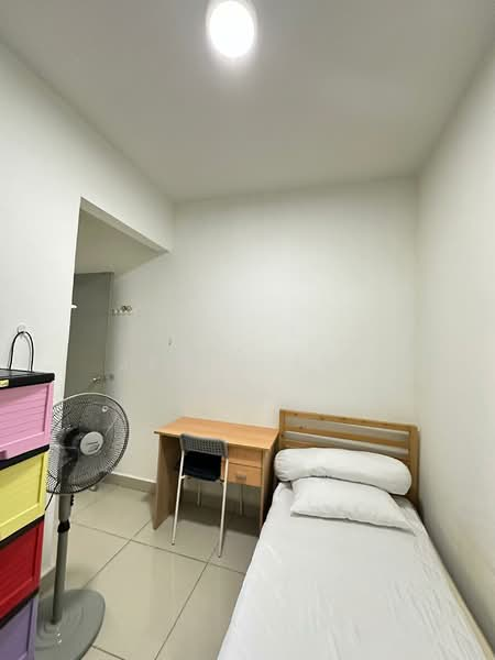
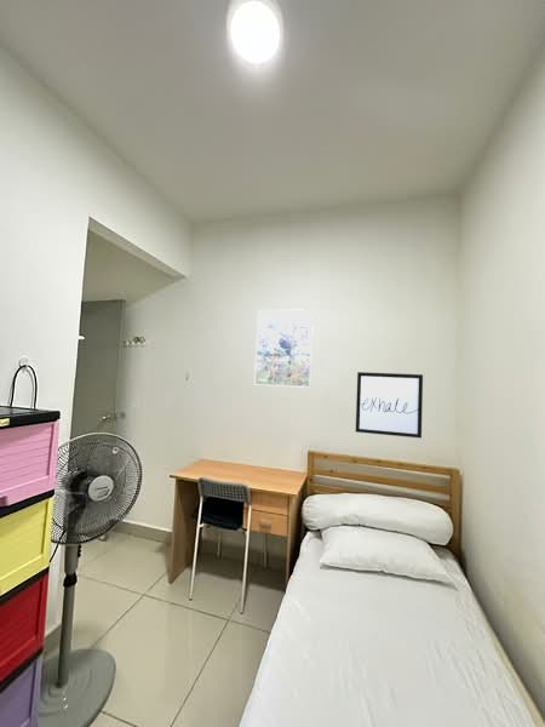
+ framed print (283, 348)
+ wall art (388, 403)
